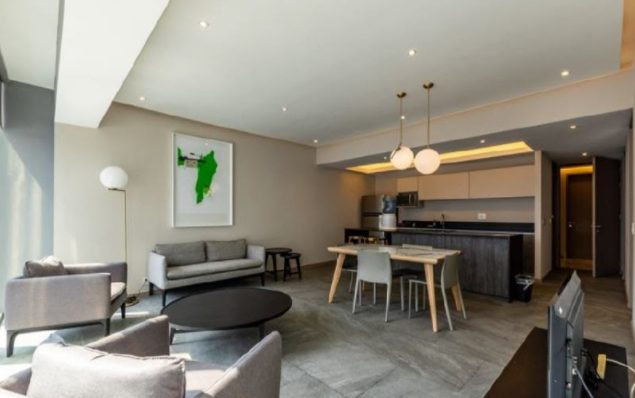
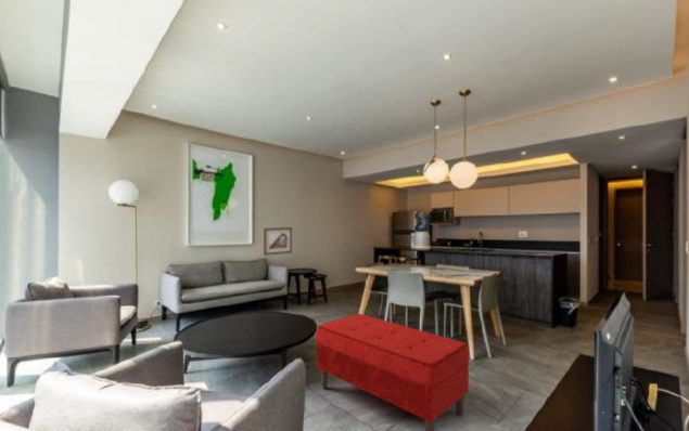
+ bench (386, 366)
+ picture frame (278, 240)
